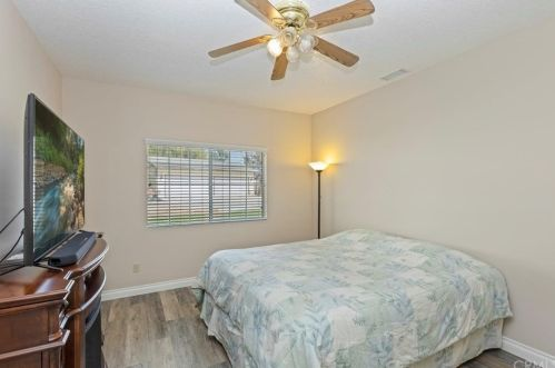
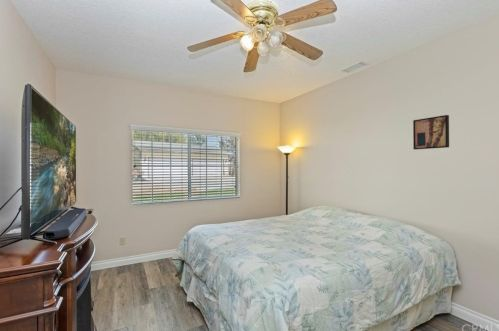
+ wall art (430, 133)
